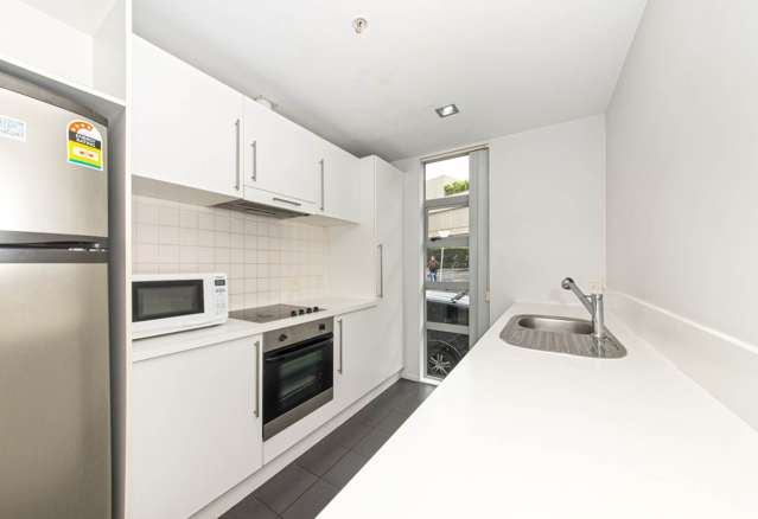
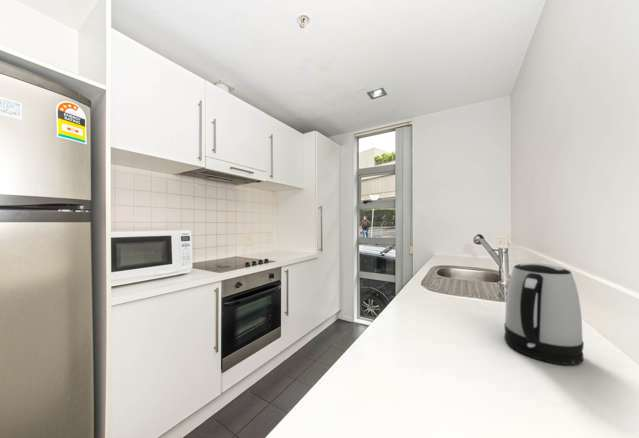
+ kettle (538, 308)
